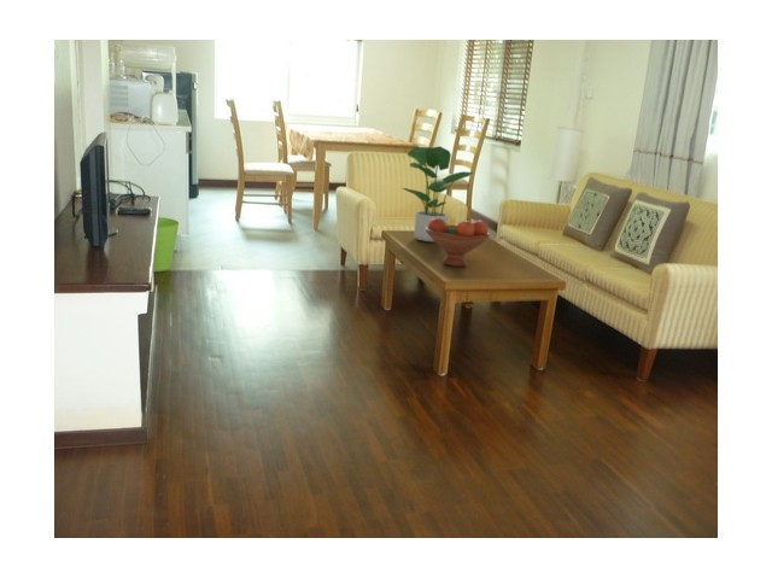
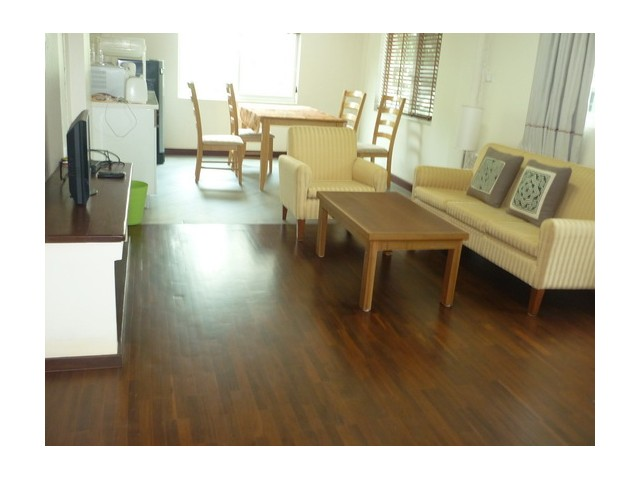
- fruit bowl (456, 240)
- potted plant (437, 192)
